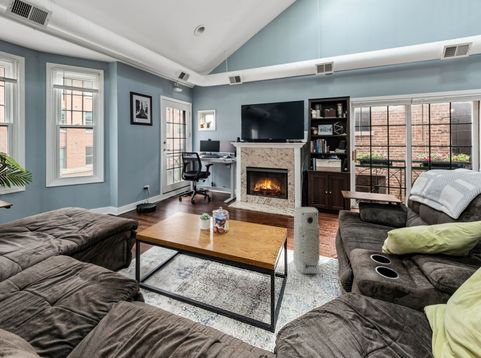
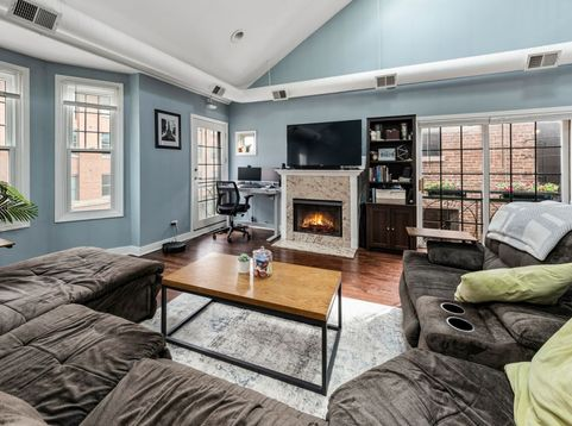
- air purifier (306, 238)
